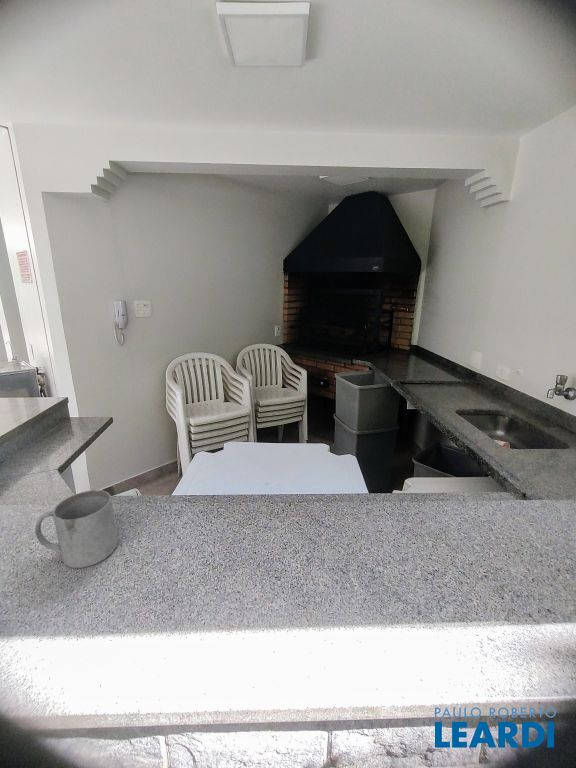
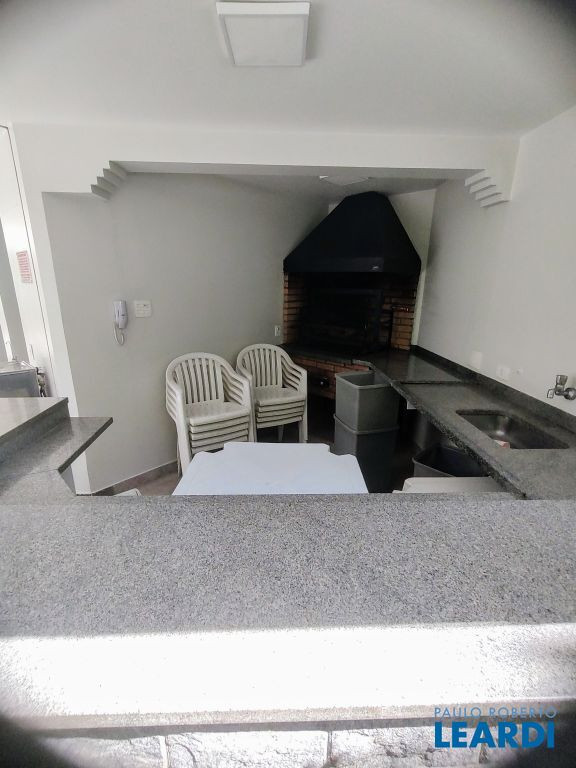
- mug (75, 528)
